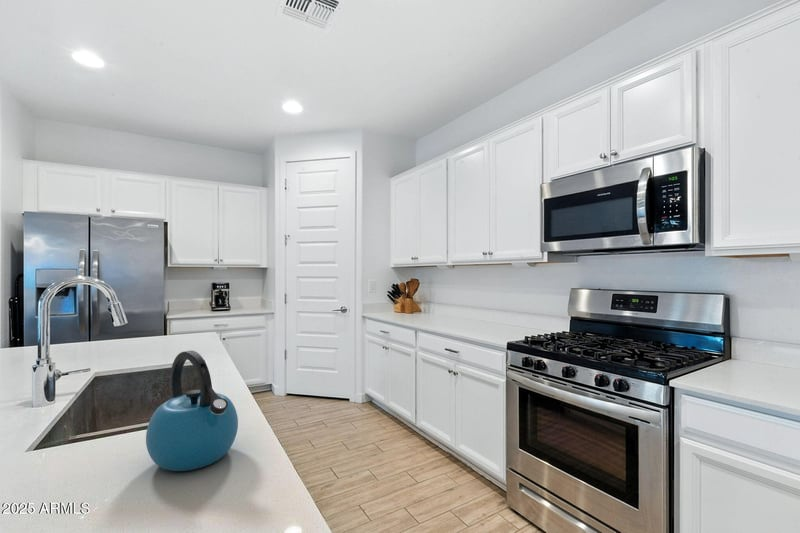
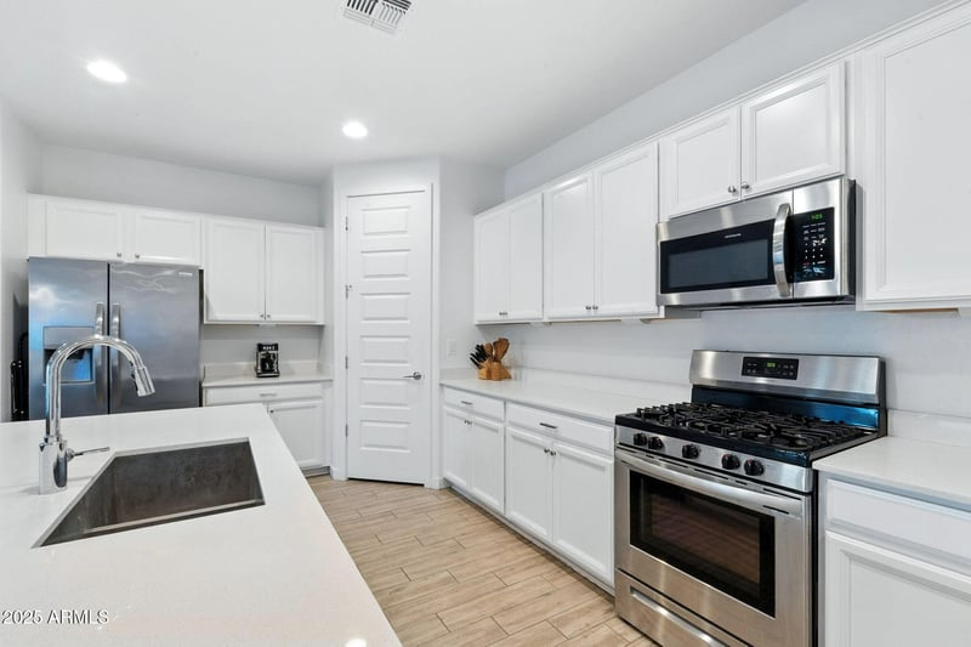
- kettle (196, 406)
